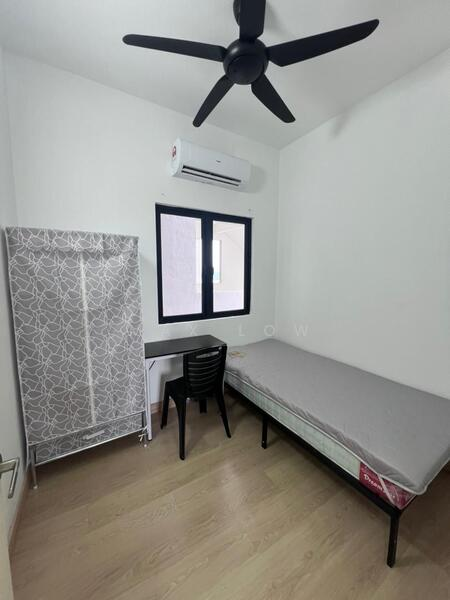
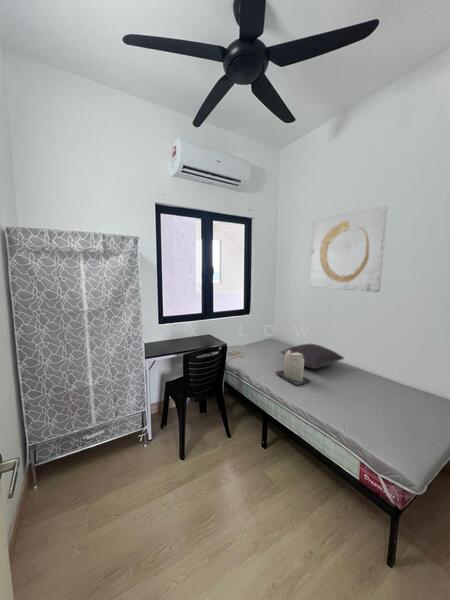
+ pillow (310, 355)
+ book (293, 366)
+ wall art (343, 252)
